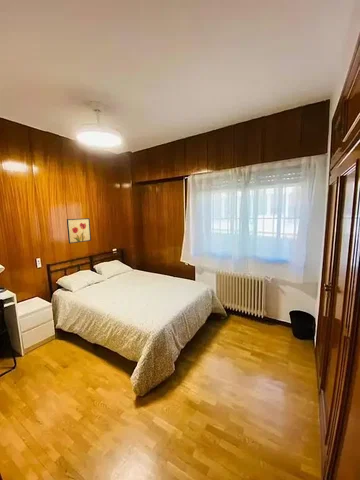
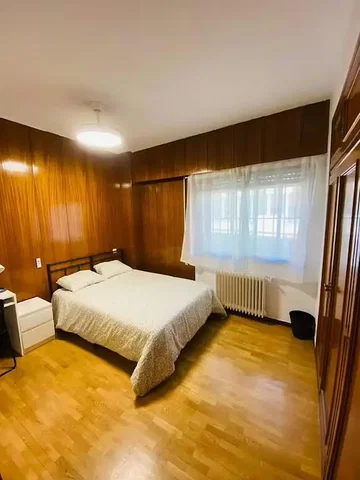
- wall art (79, 230)
